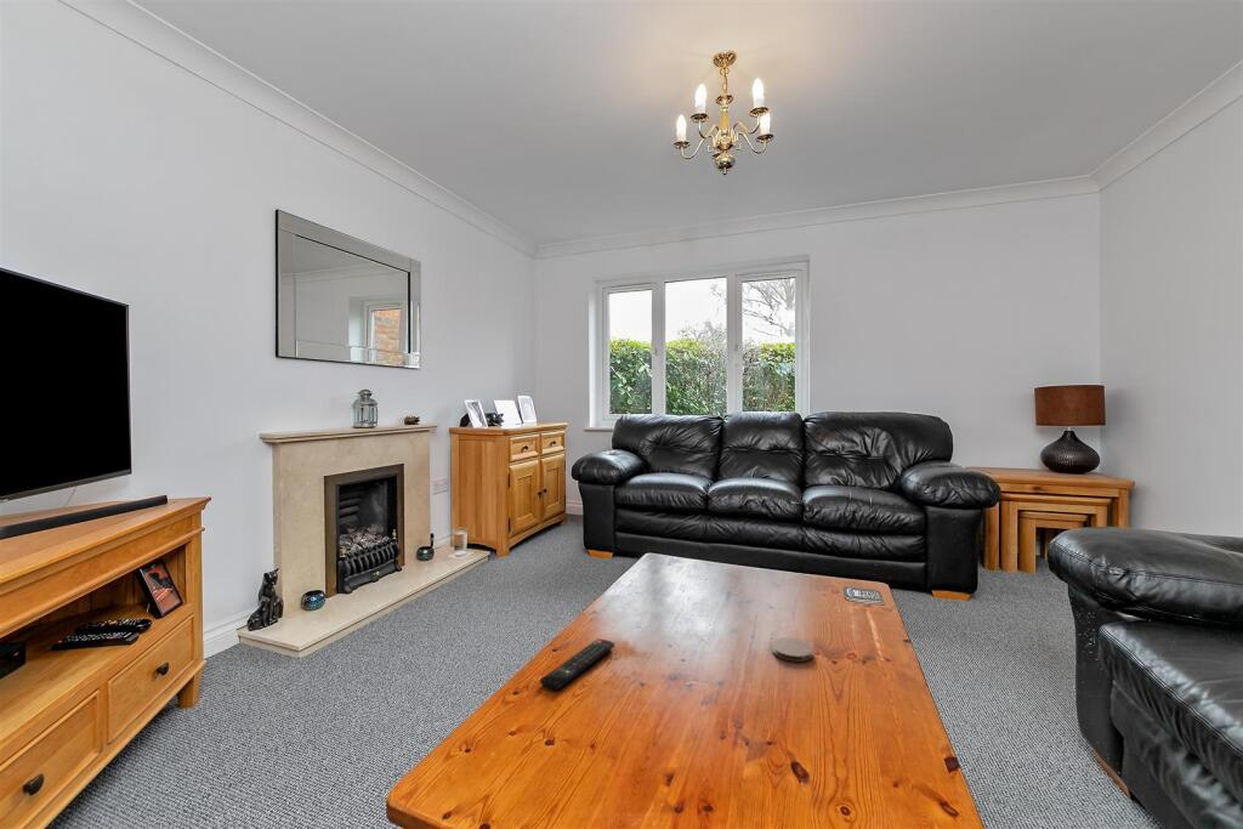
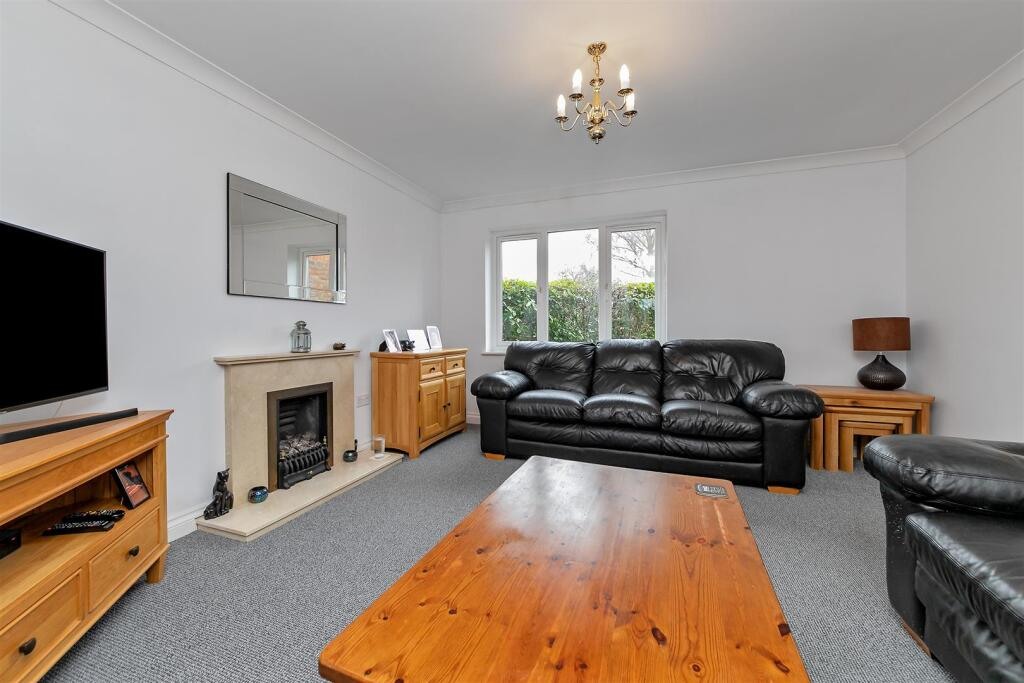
- coaster (791, 648)
- remote control (580, 662)
